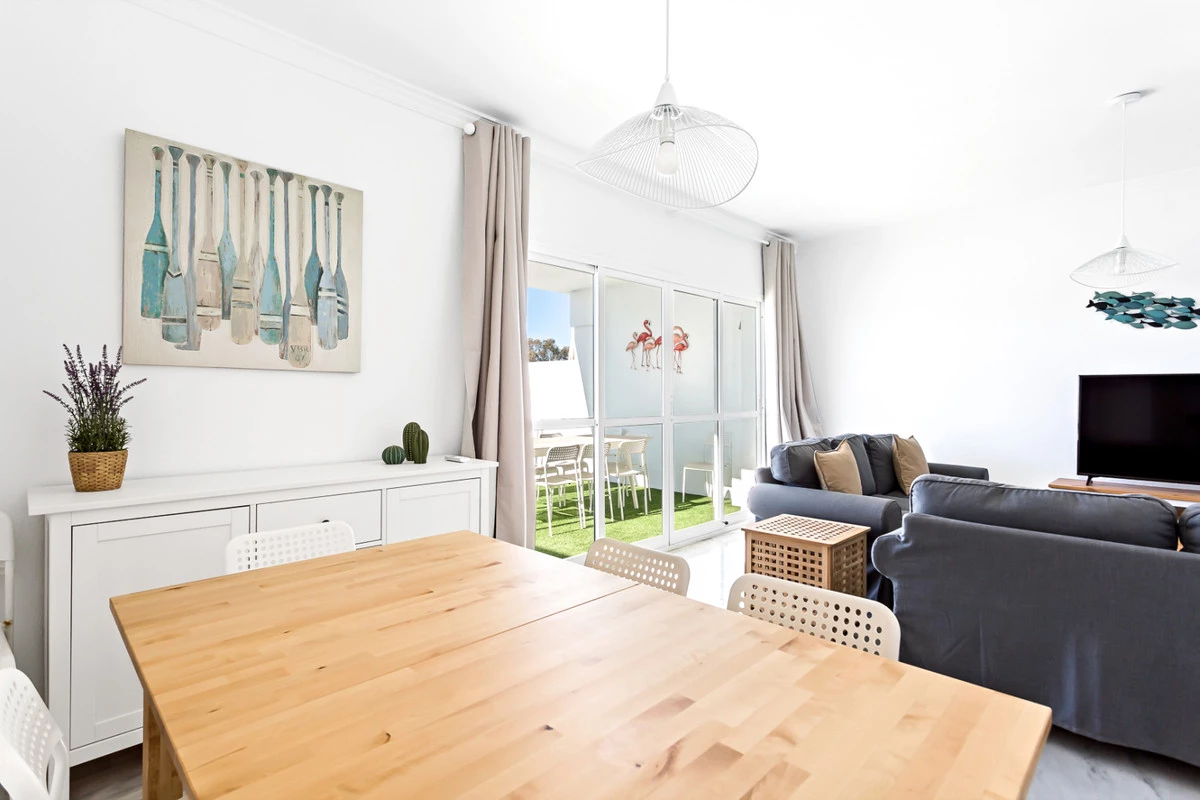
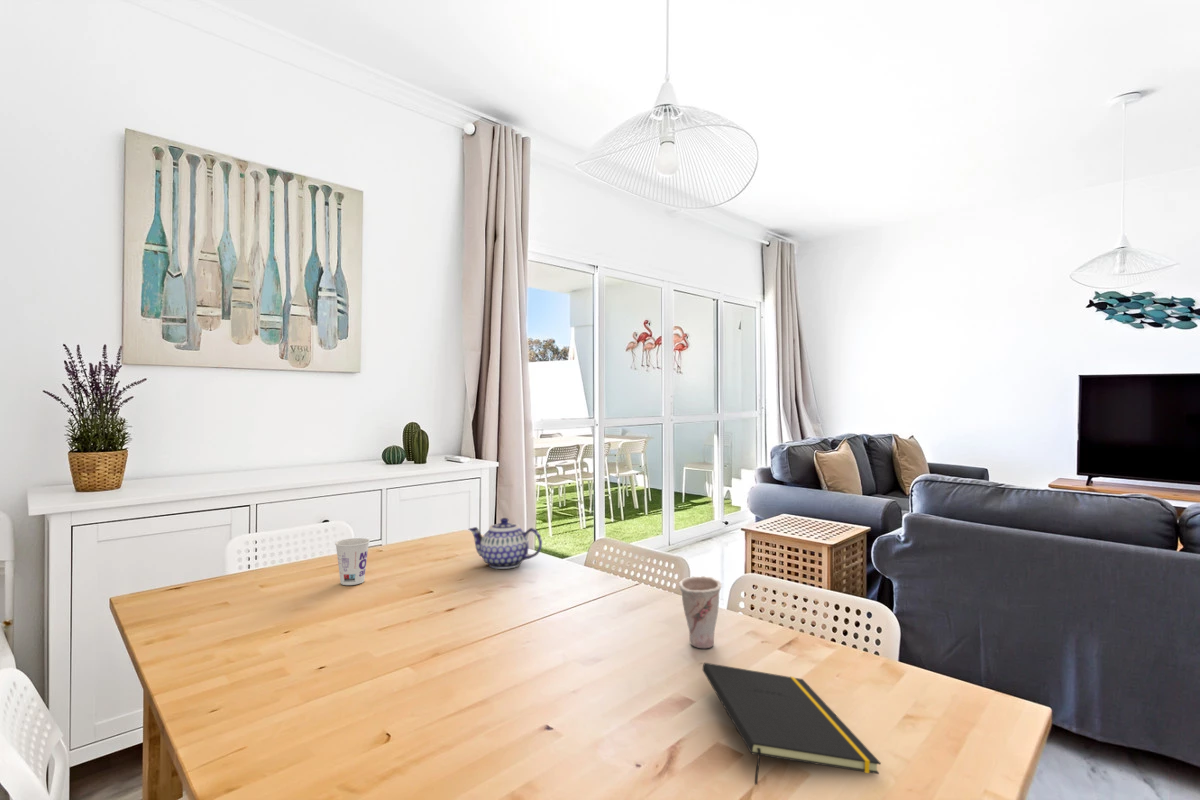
+ cup (352, 561)
+ cup (700, 613)
+ notepad (780, 711)
+ teapot (504, 541)
